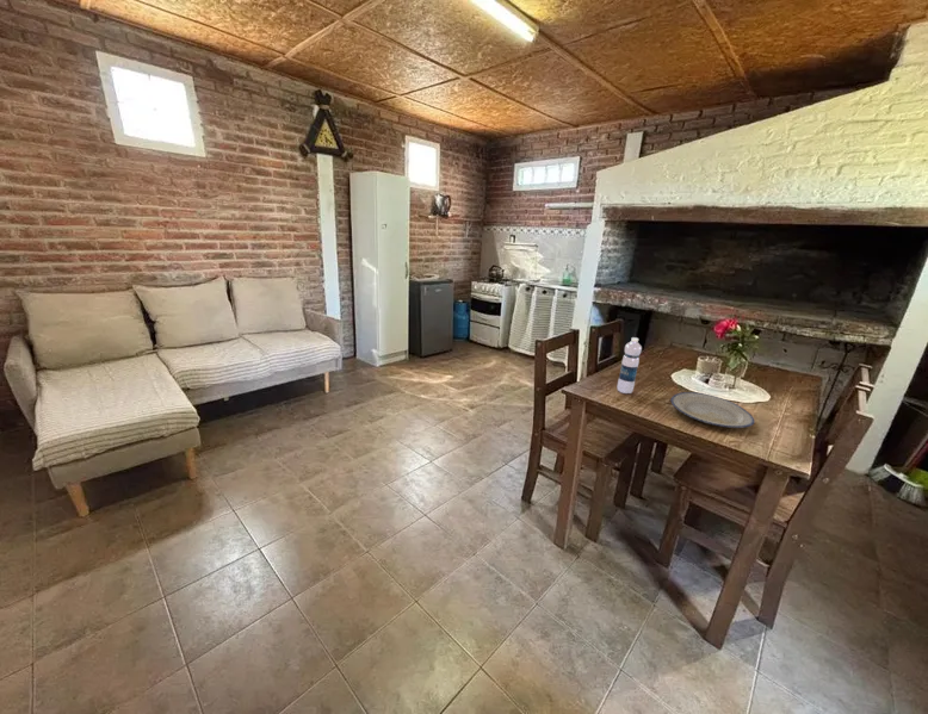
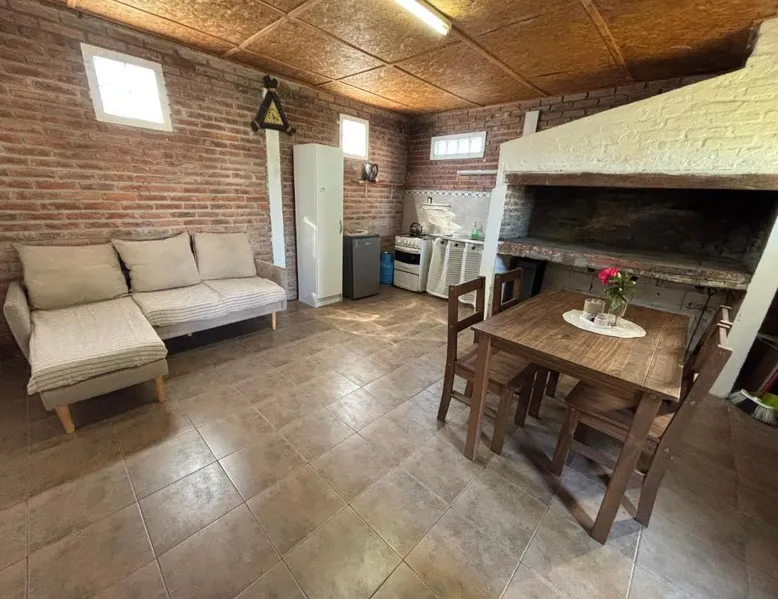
- plate (710, 410)
- water bottle (629, 365)
